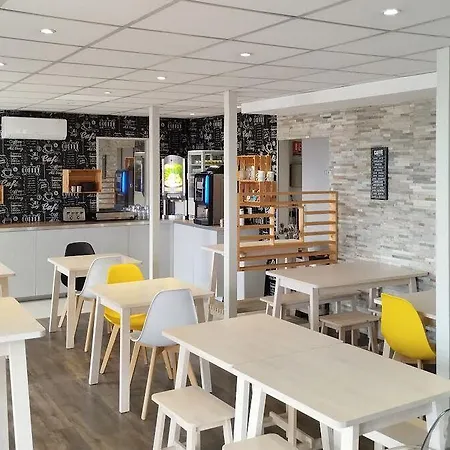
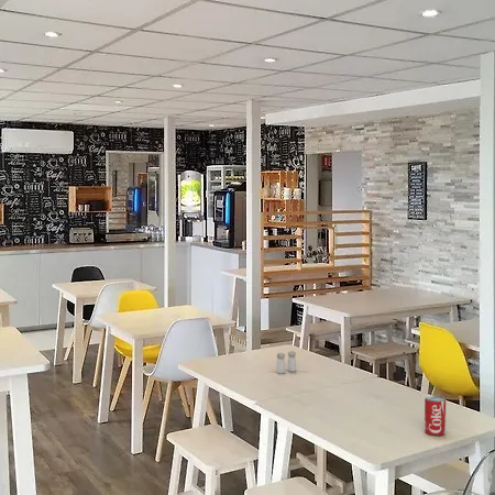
+ salt and pepper shaker (284, 362)
+ beverage can (435, 415)
